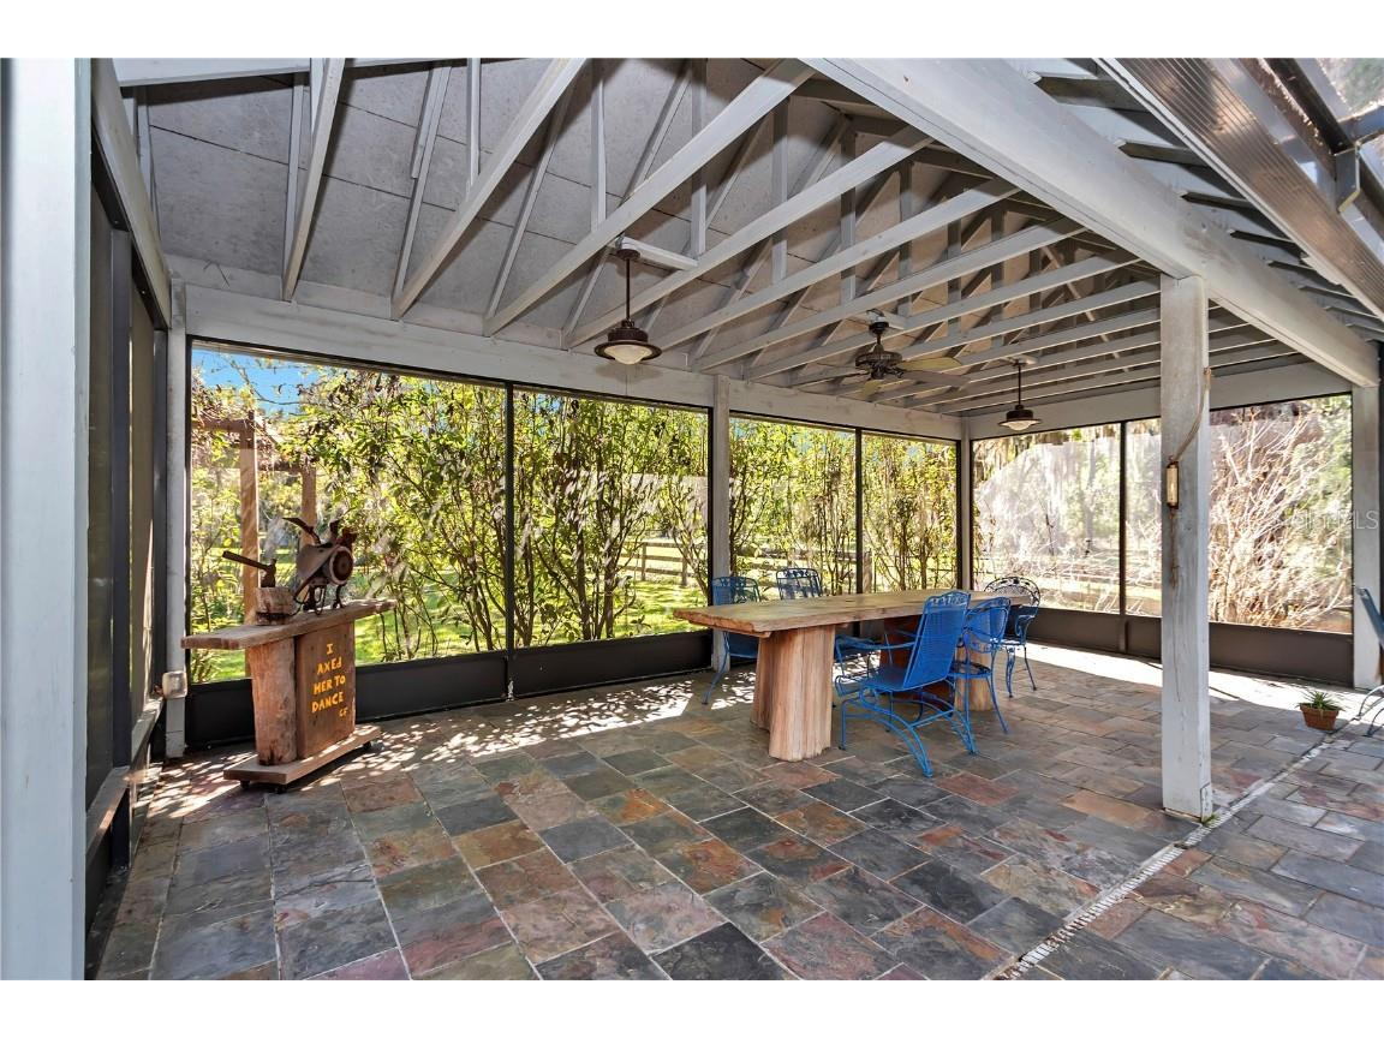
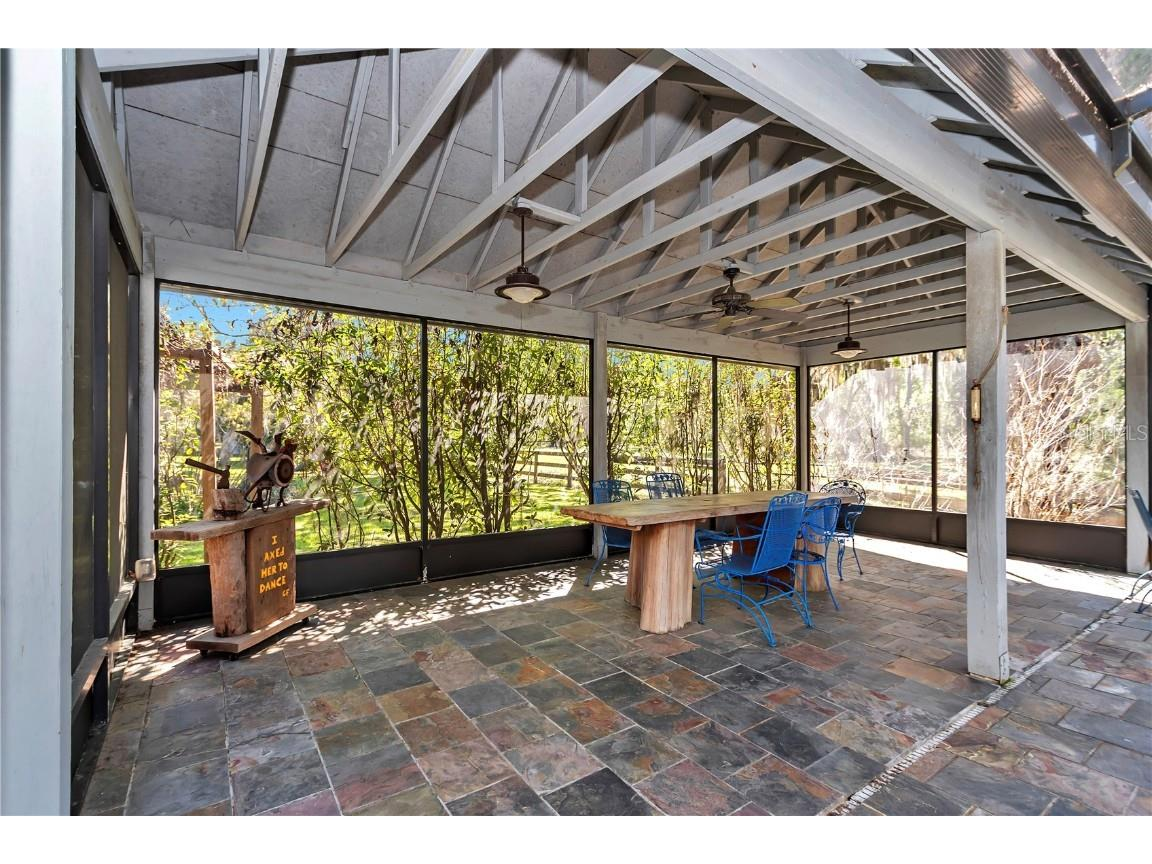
- potted plant (1317, 708)
